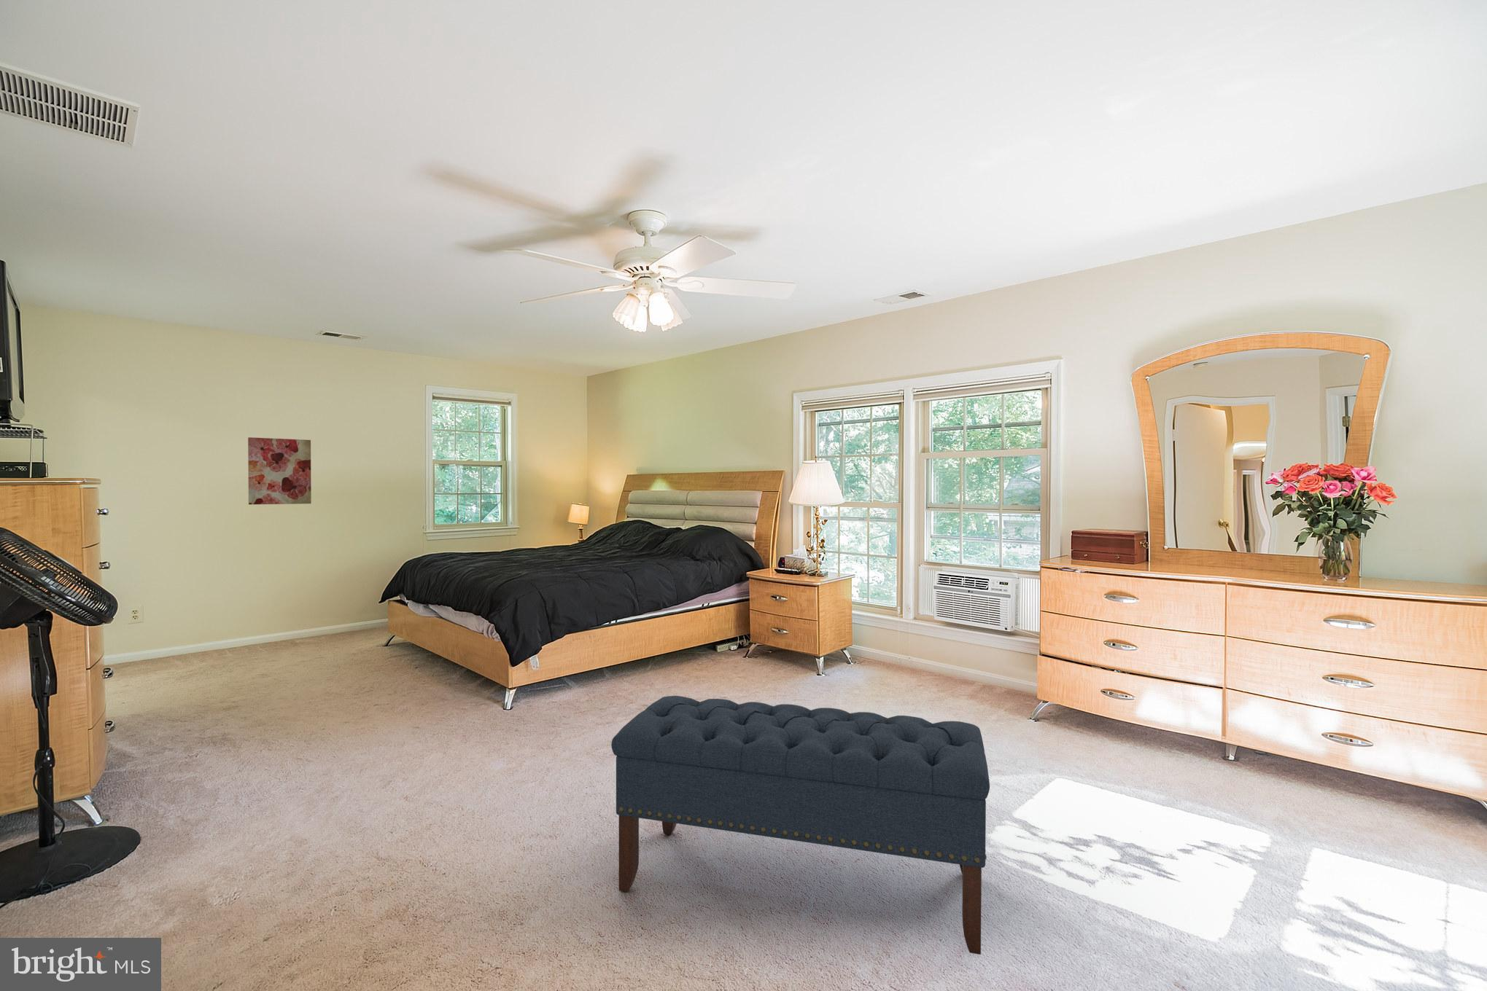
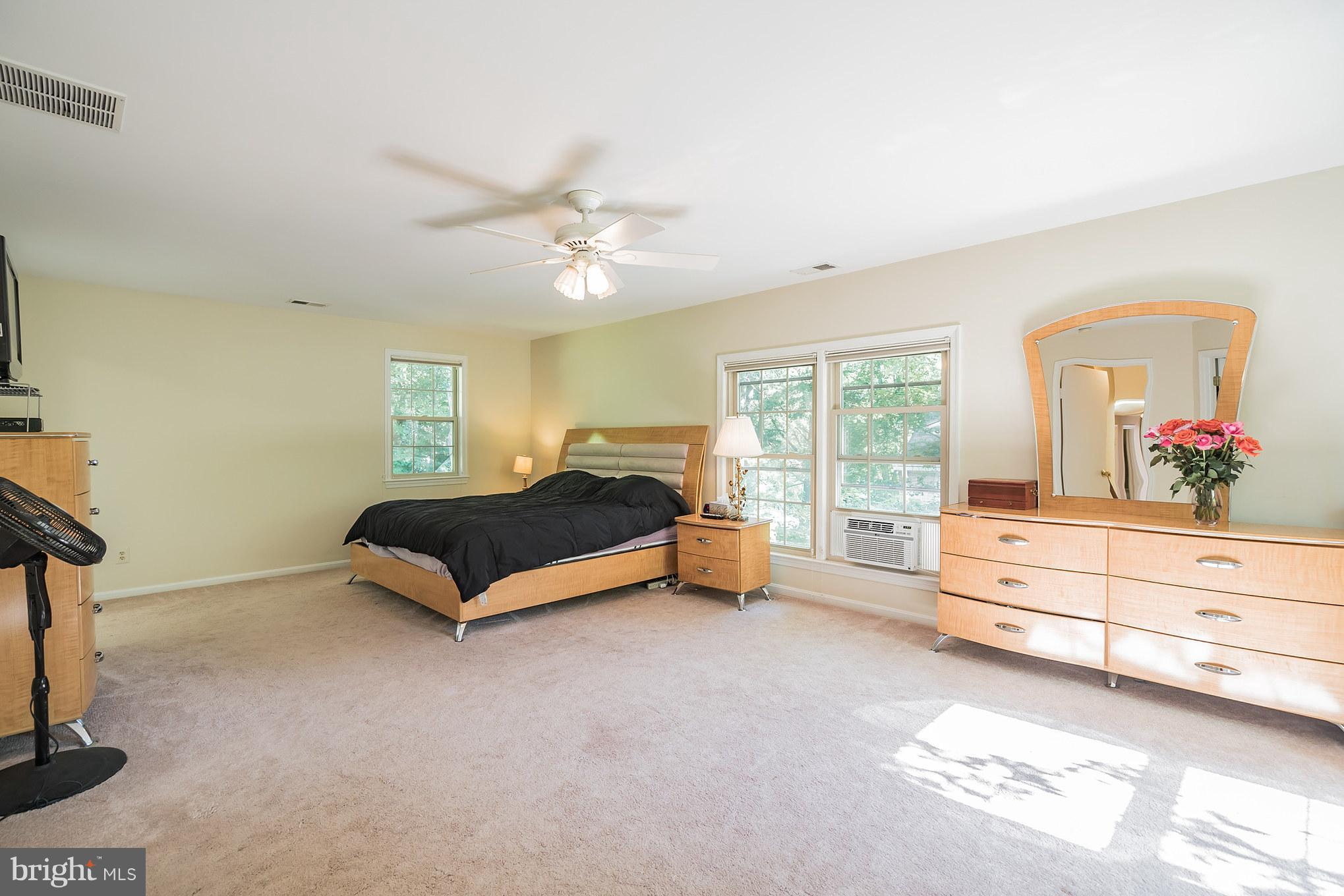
- bench (799, 802)
- wall art (280, 471)
